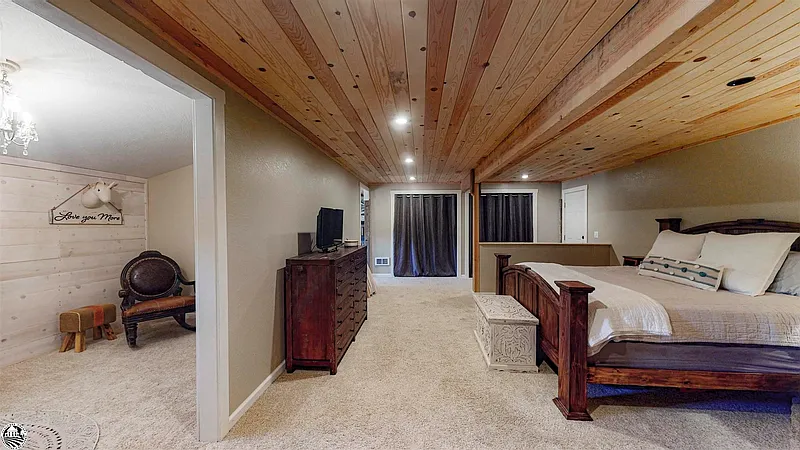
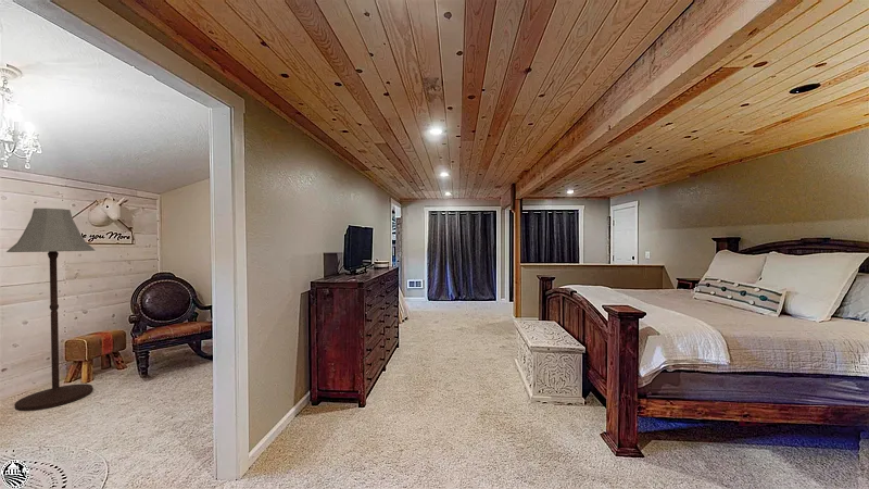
+ floor lamp (53, 303)
